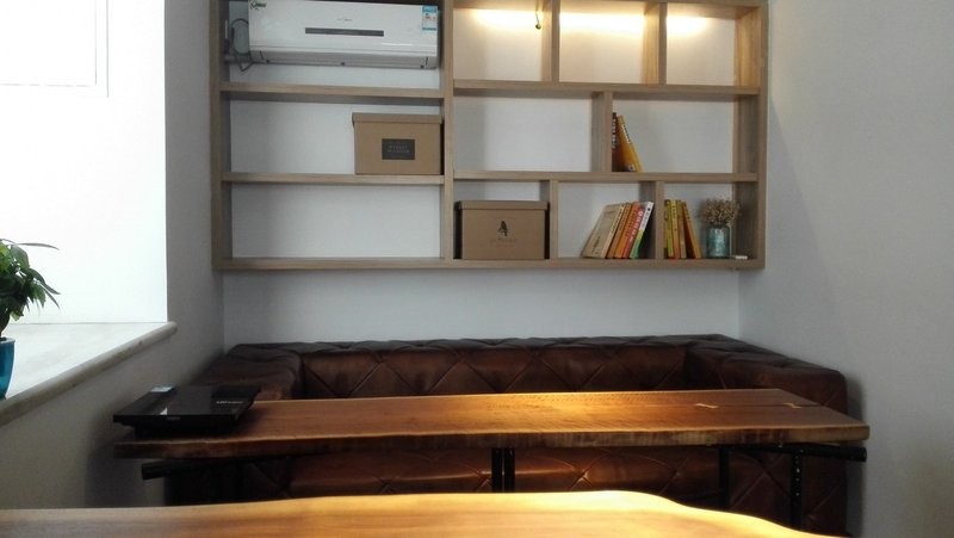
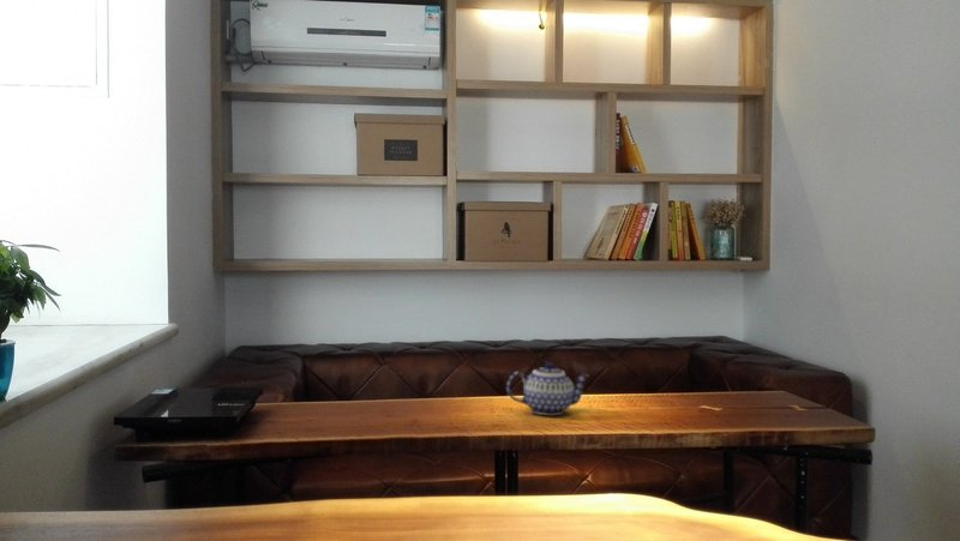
+ teapot (547, 386)
